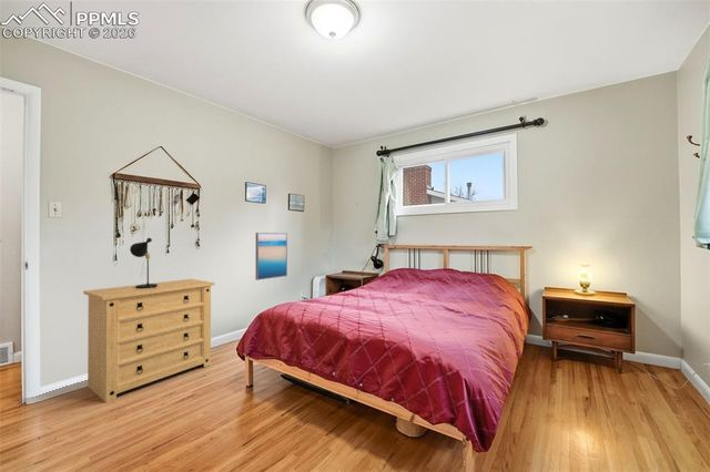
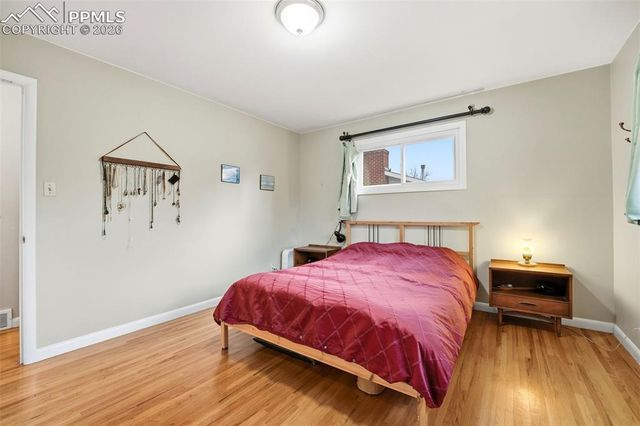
- dresser (154, 330)
- table lamp (148, 261)
- wall art (272, 255)
